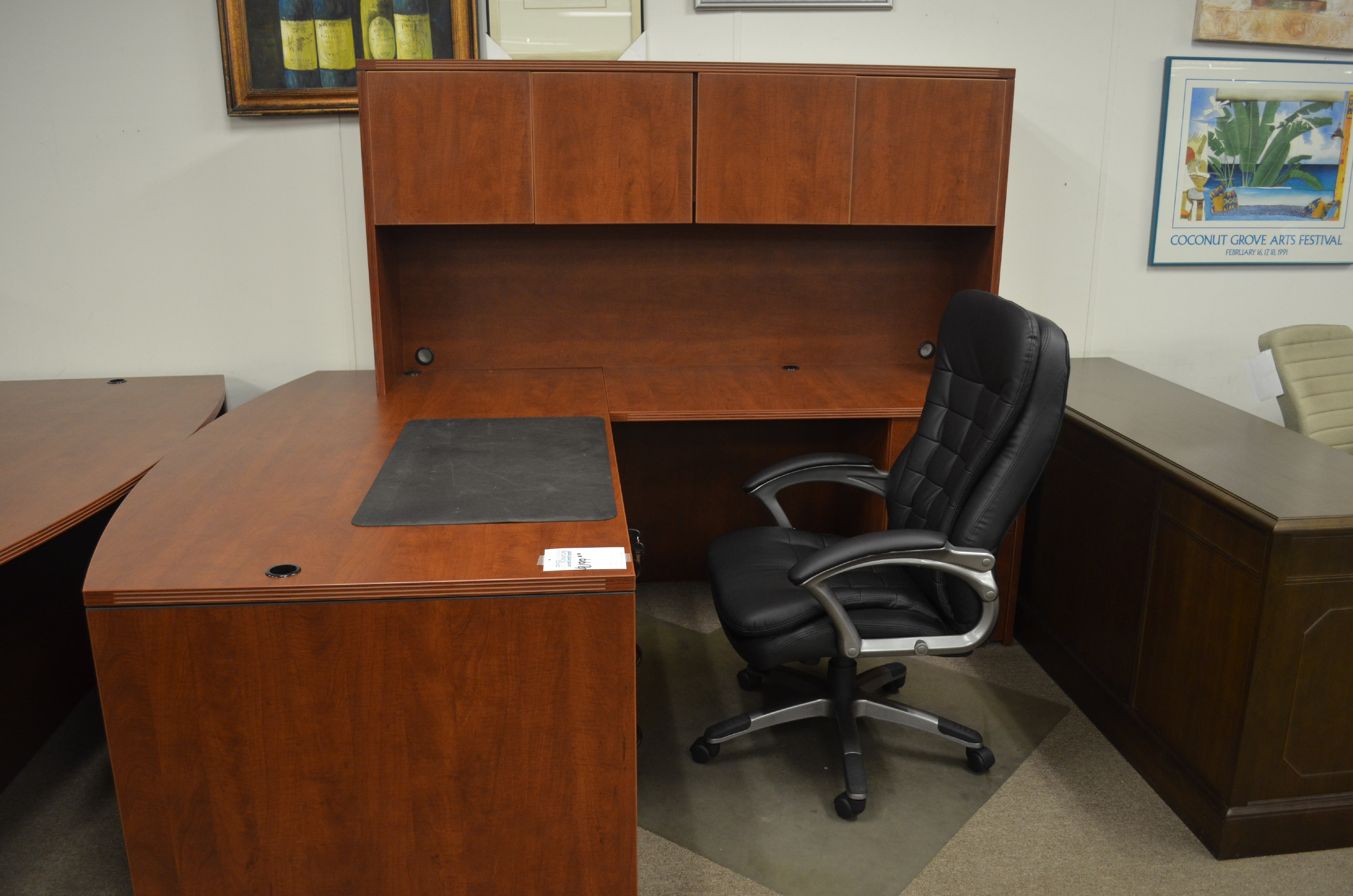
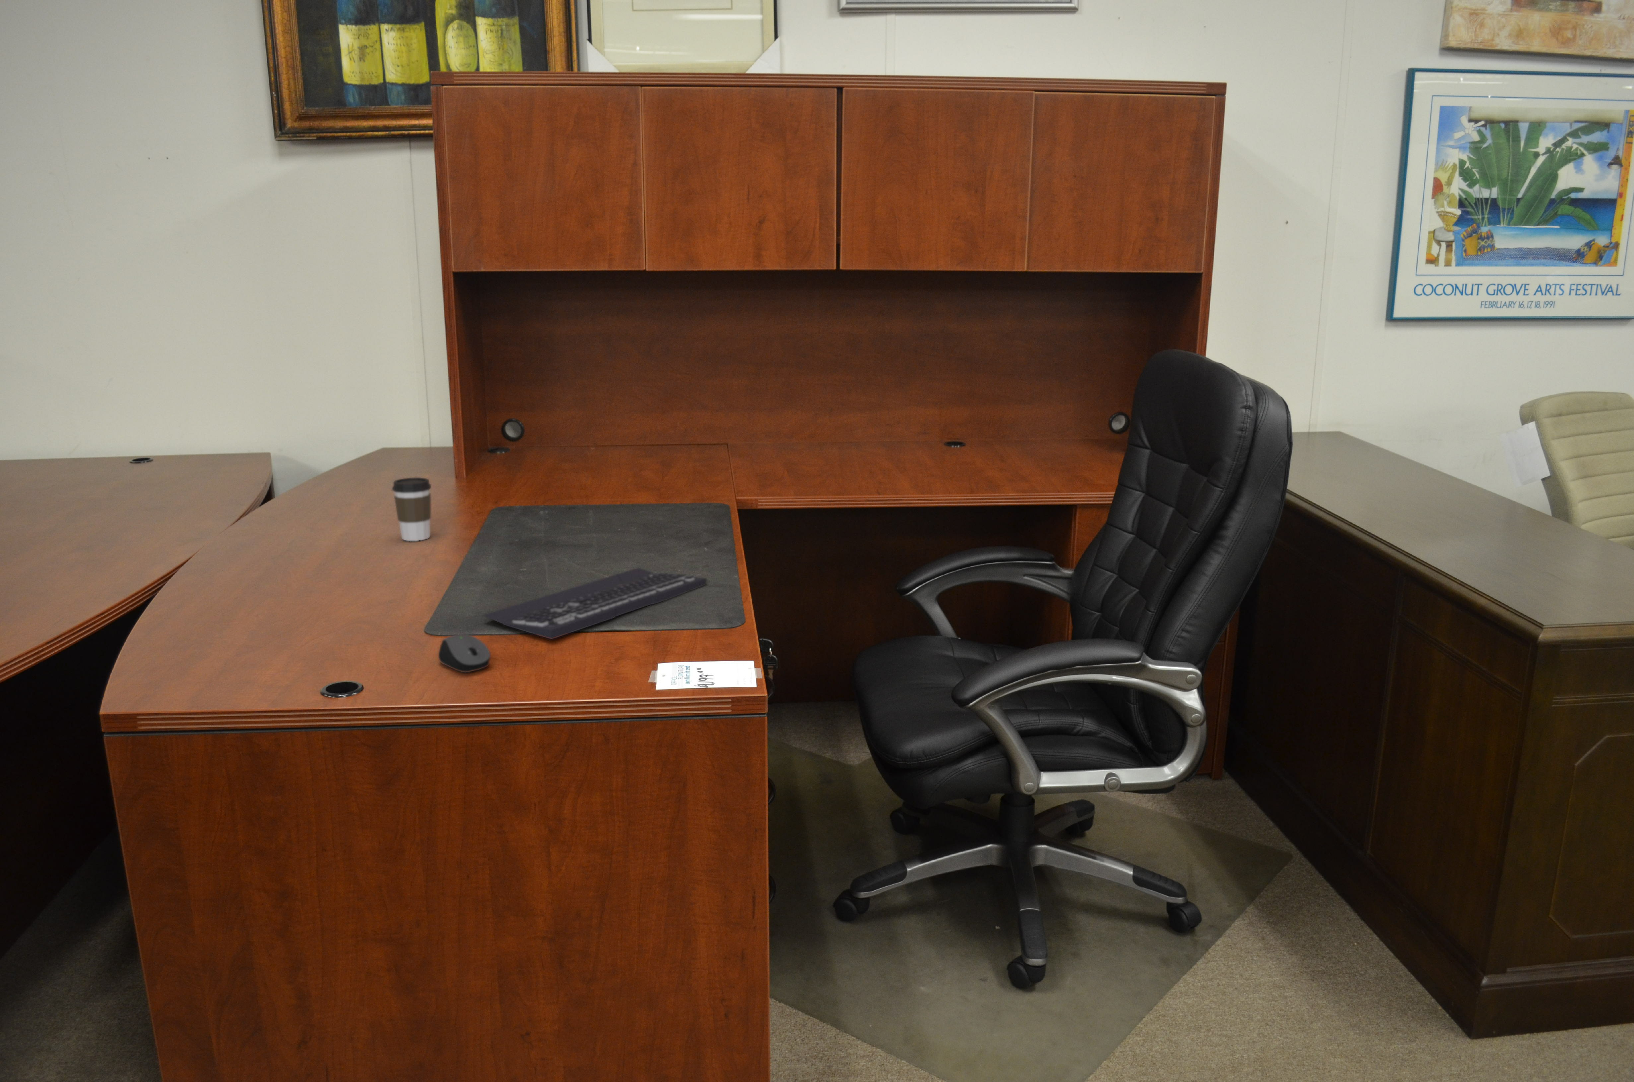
+ computer mouse (464, 651)
+ coffee cup (414, 510)
+ keyboard (599, 595)
